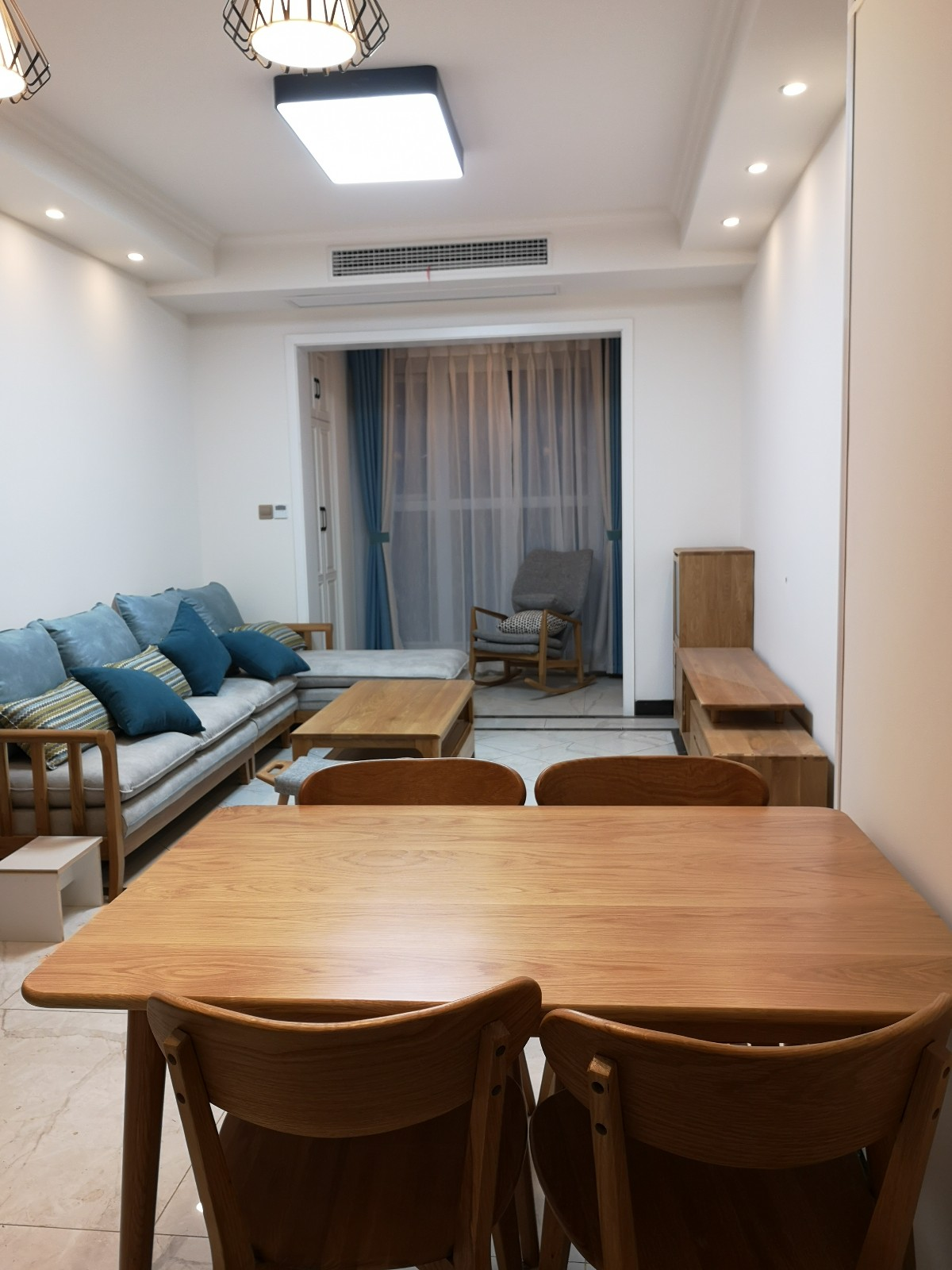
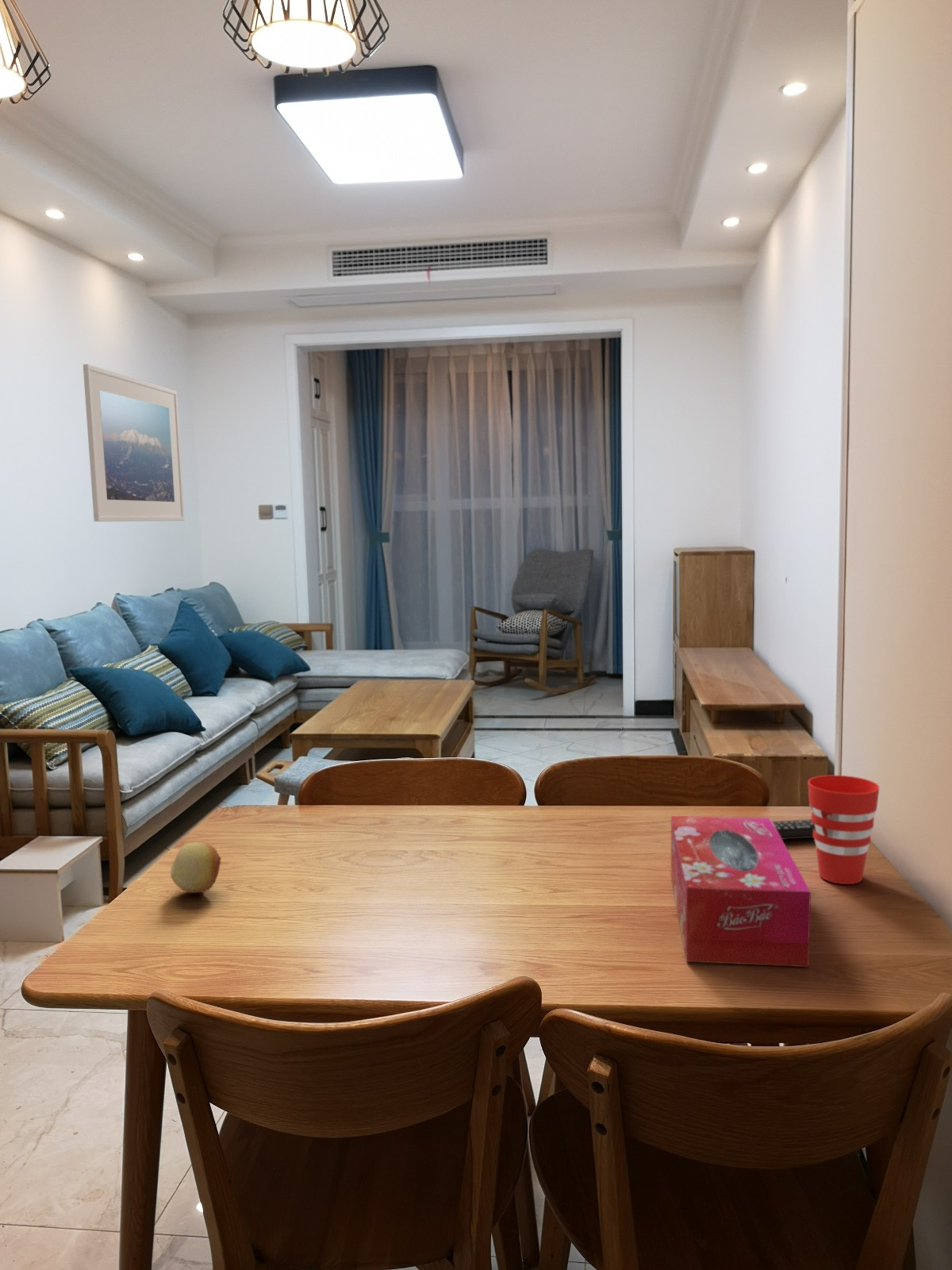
+ remote control (789, 830)
+ fruit (195, 868)
+ cup (842, 830)
+ tissue box (732, 883)
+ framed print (139, 450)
